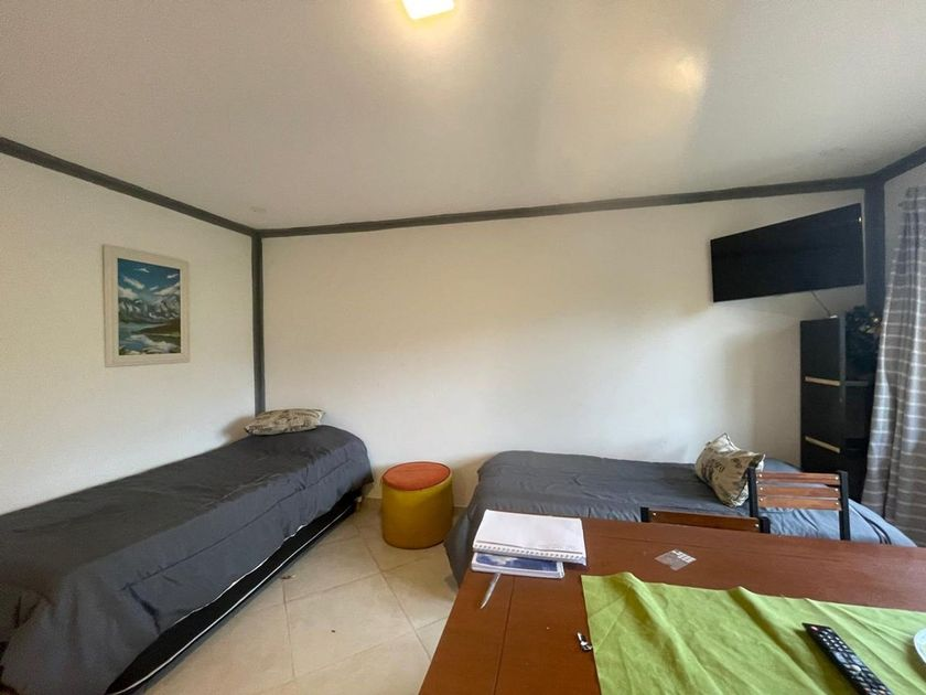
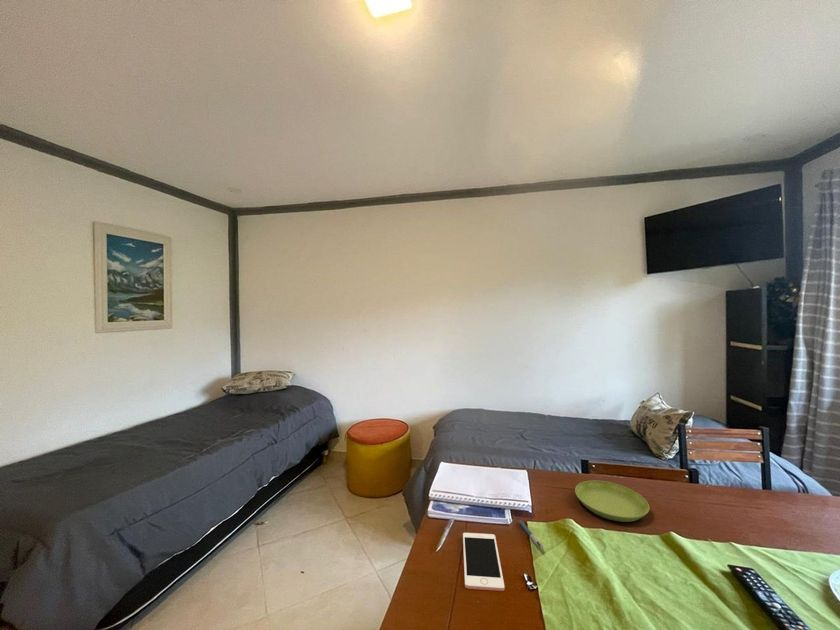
+ saucer (610, 501)
+ pen (530, 533)
+ cell phone (481, 558)
